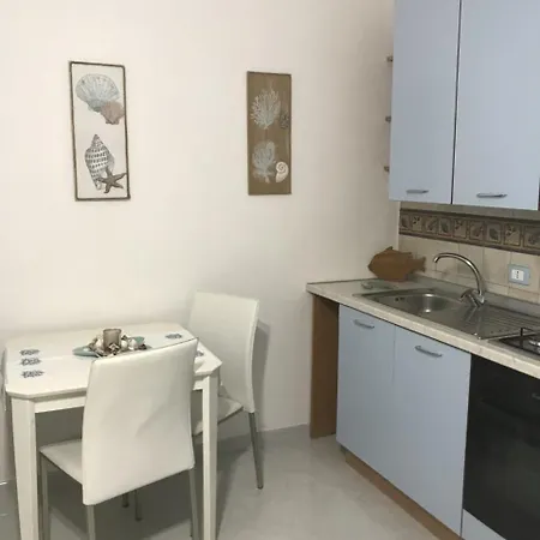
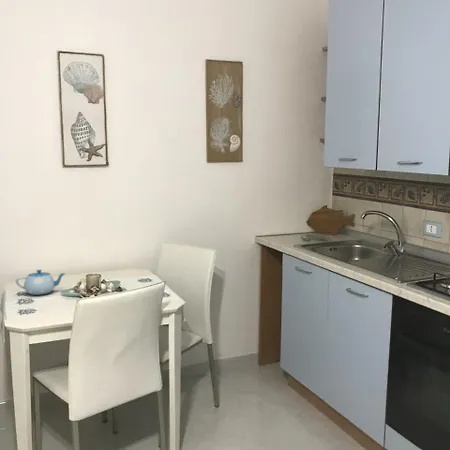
+ chinaware (41, 281)
